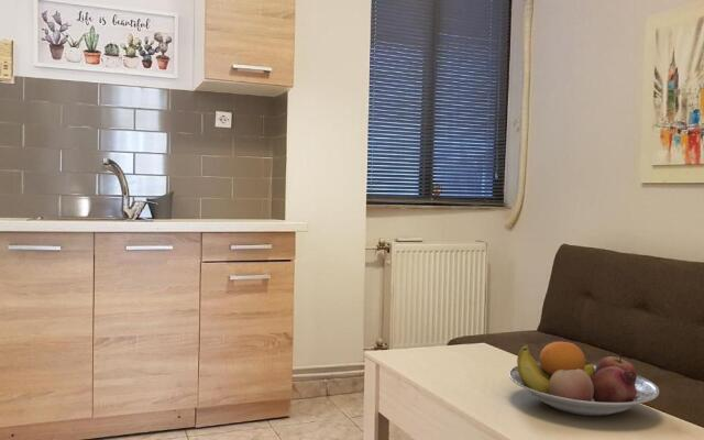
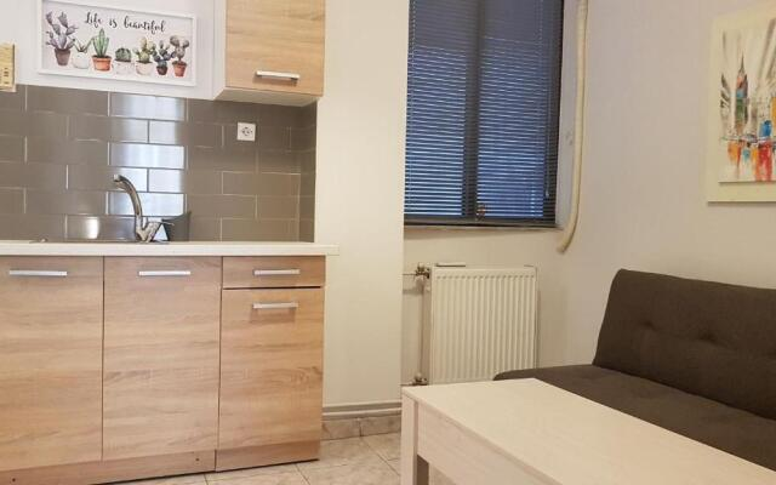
- fruit bowl (581, 374)
